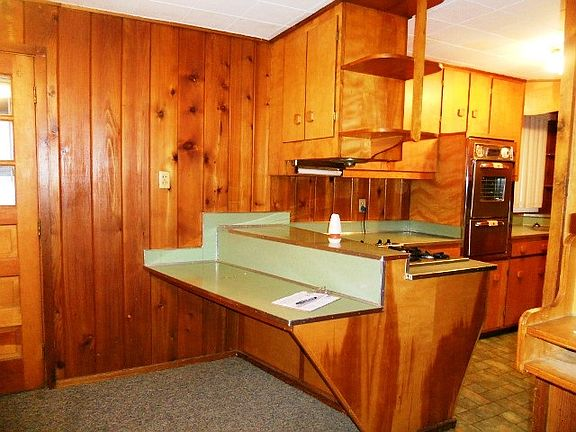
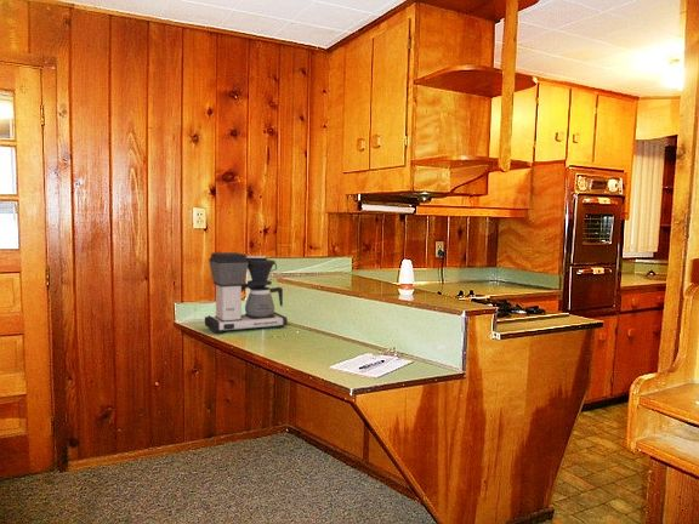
+ coffee maker (244, 289)
